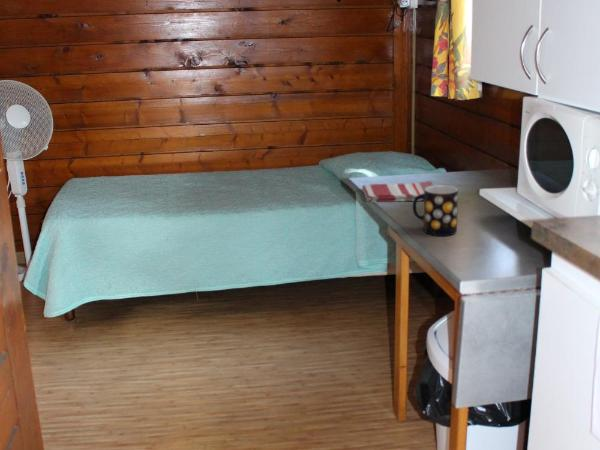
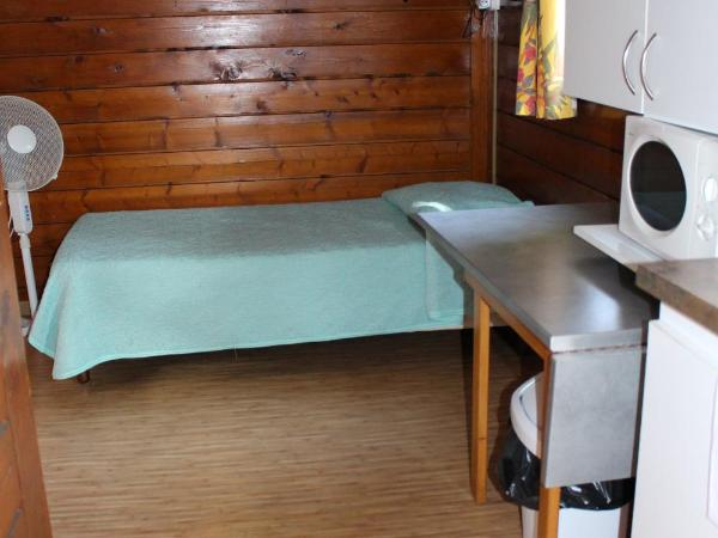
- dish towel (400, 190)
- mug (434, 210)
